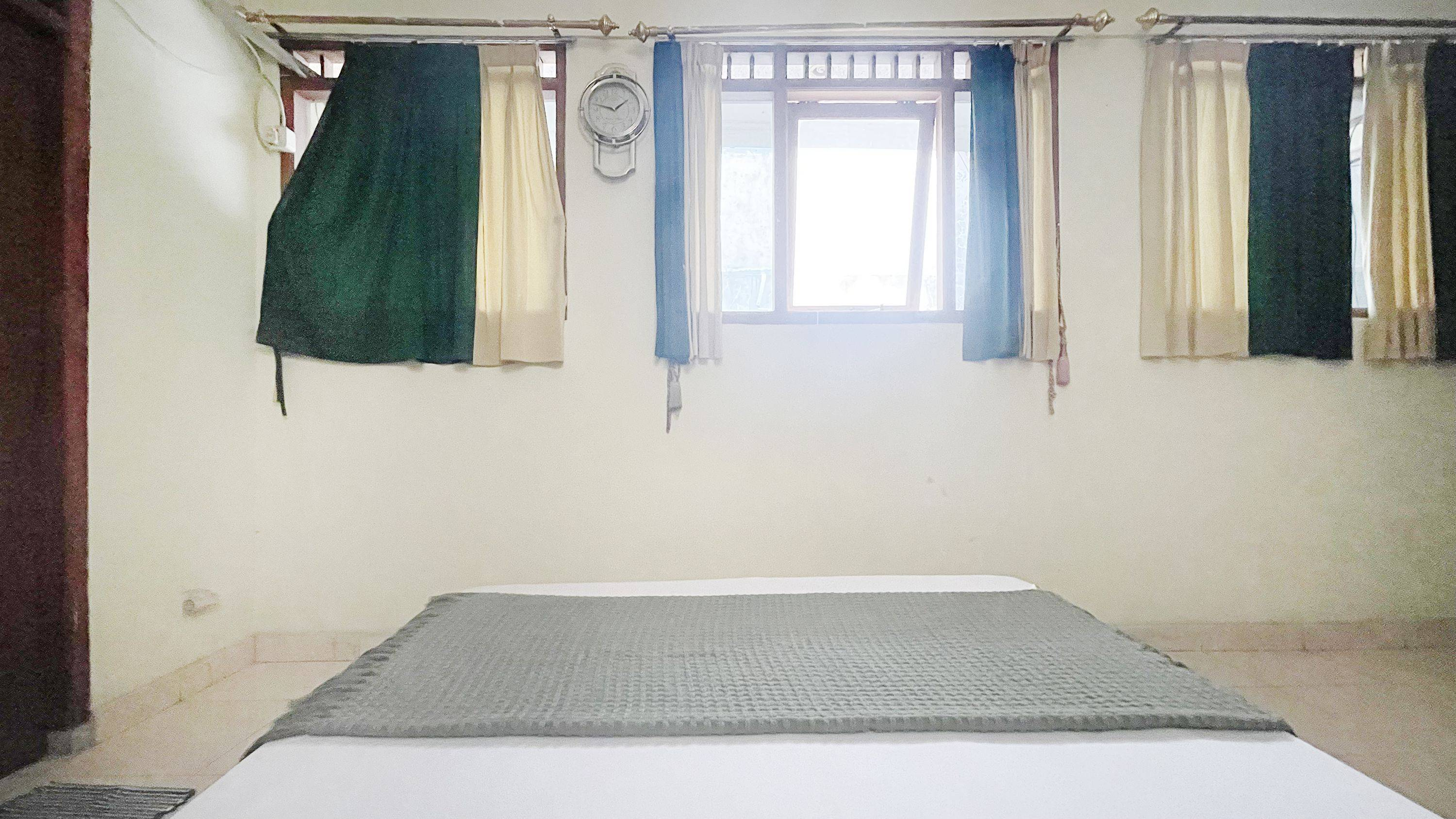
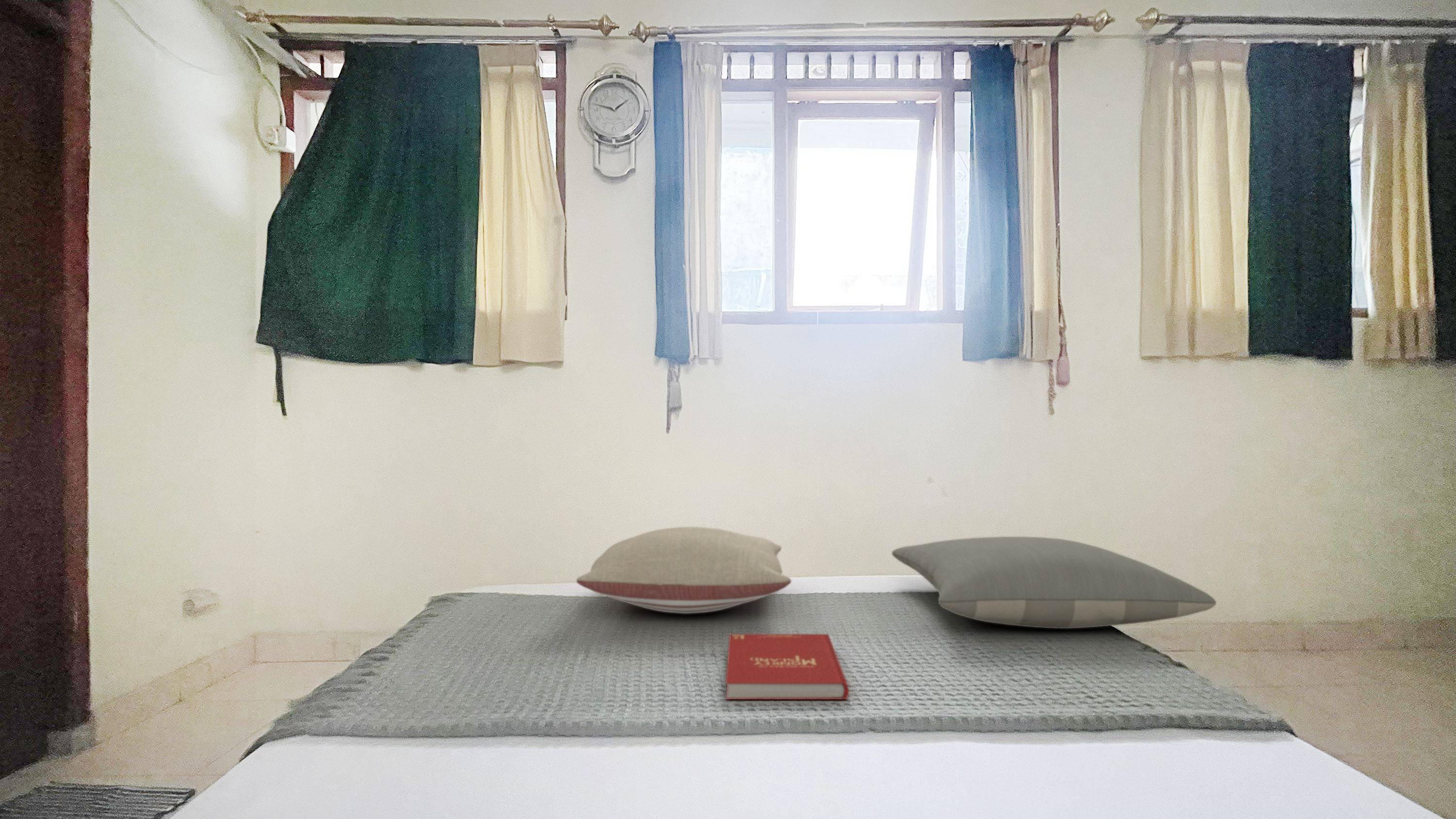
+ pillow (693, 564)
+ book (783, 663)
+ pillow (1027, 574)
